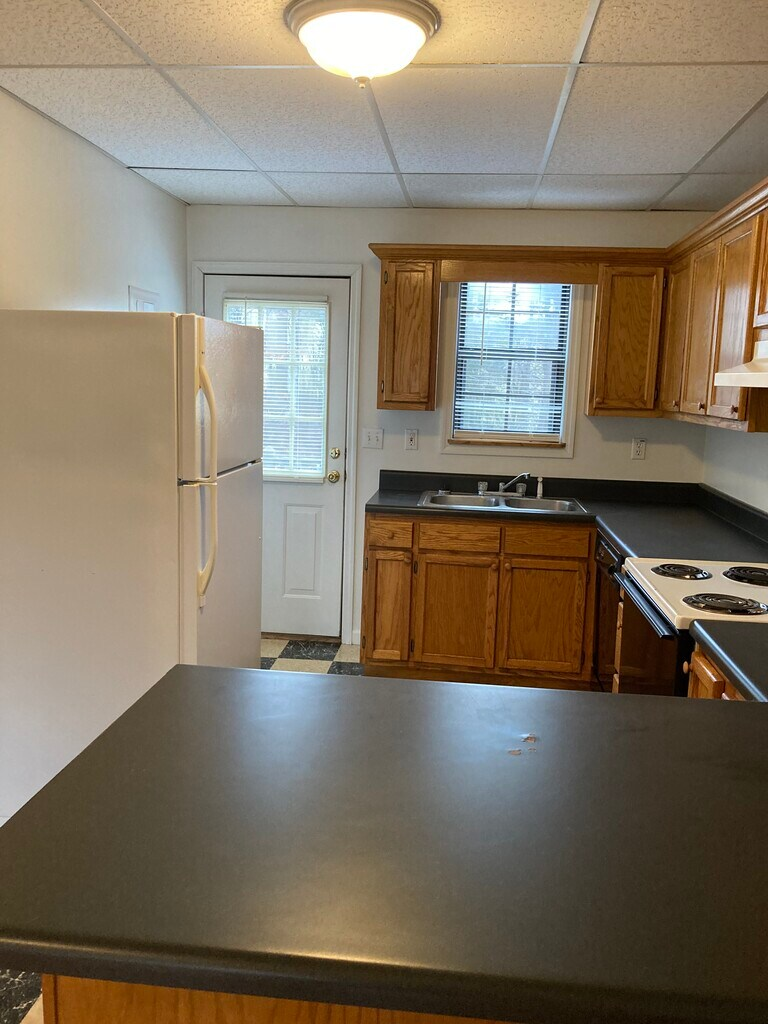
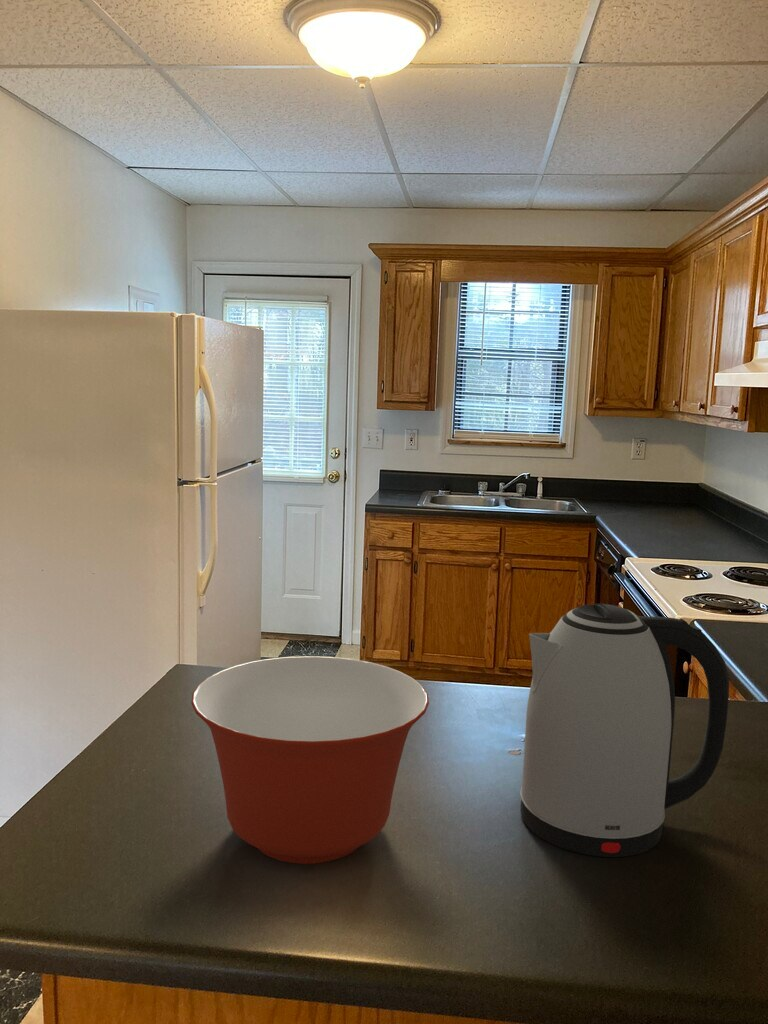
+ kettle (624, 715)
+ mixing bowl (310, 763)
